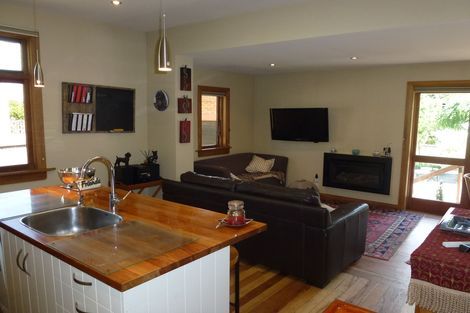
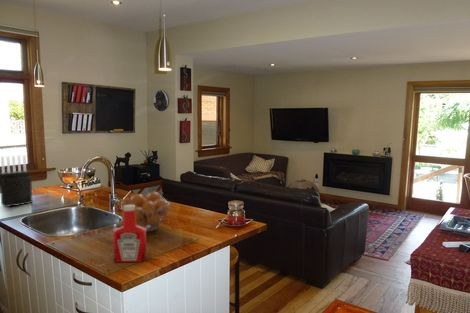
+ soap bottle (129, 232)
+ fruit basket (146, 211)
+ knife block (16, 180)
